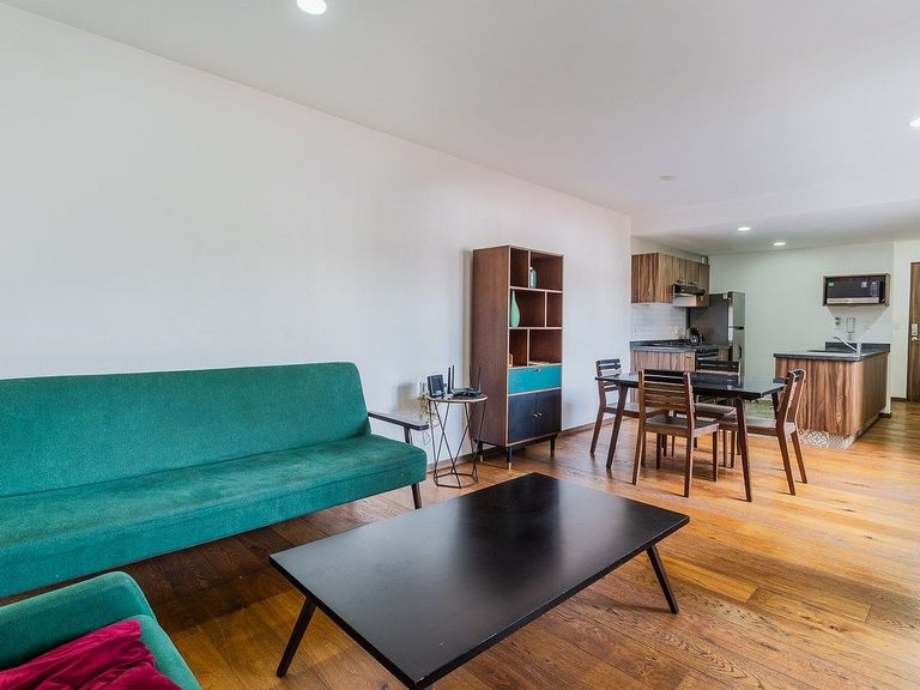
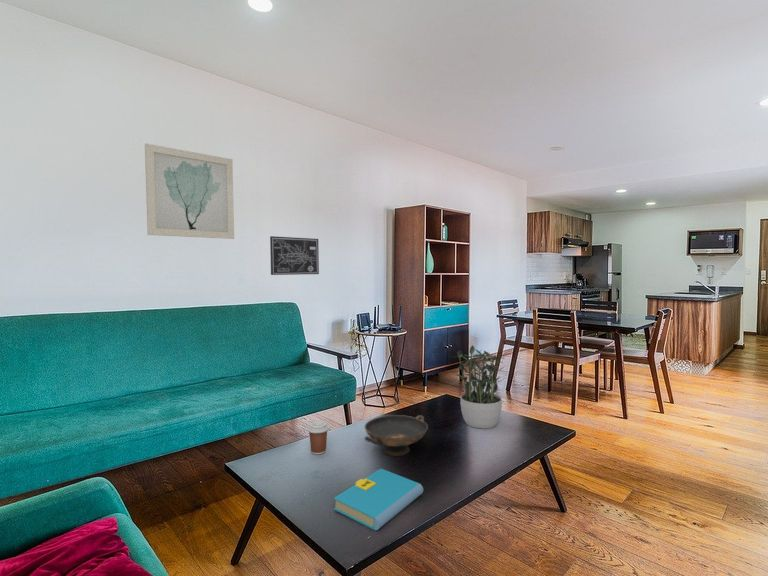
+ coffee cup (318, 437)
+ wall art (192, 194)
+ wall art (295, 256)
+ book (379, 495)
+ decorative bowl (396, 437)
+ potted plant (478, 383)
